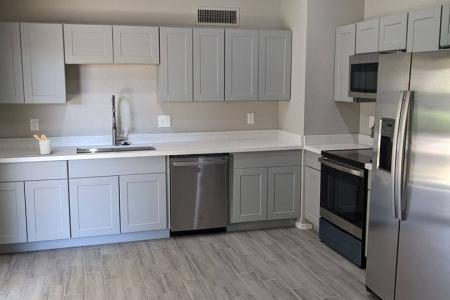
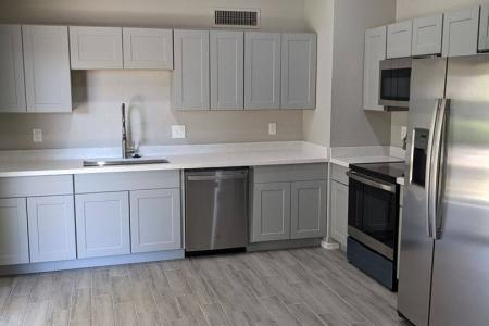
- utensil holder (42, 143)
